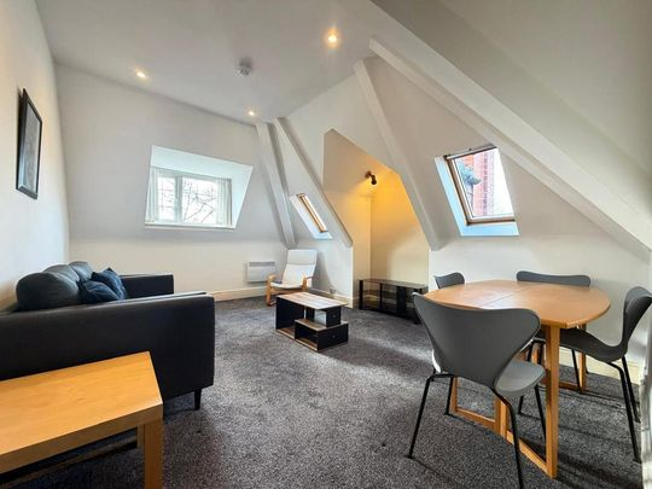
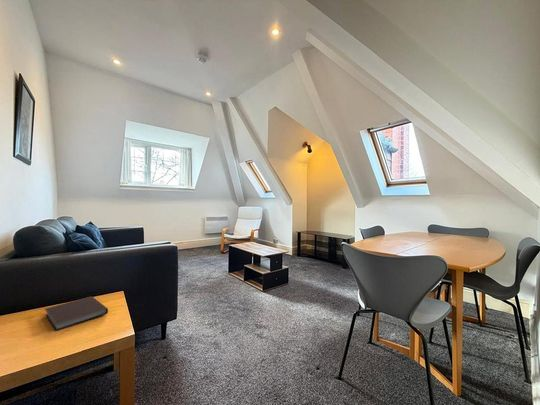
+ notebook (76, 311)
